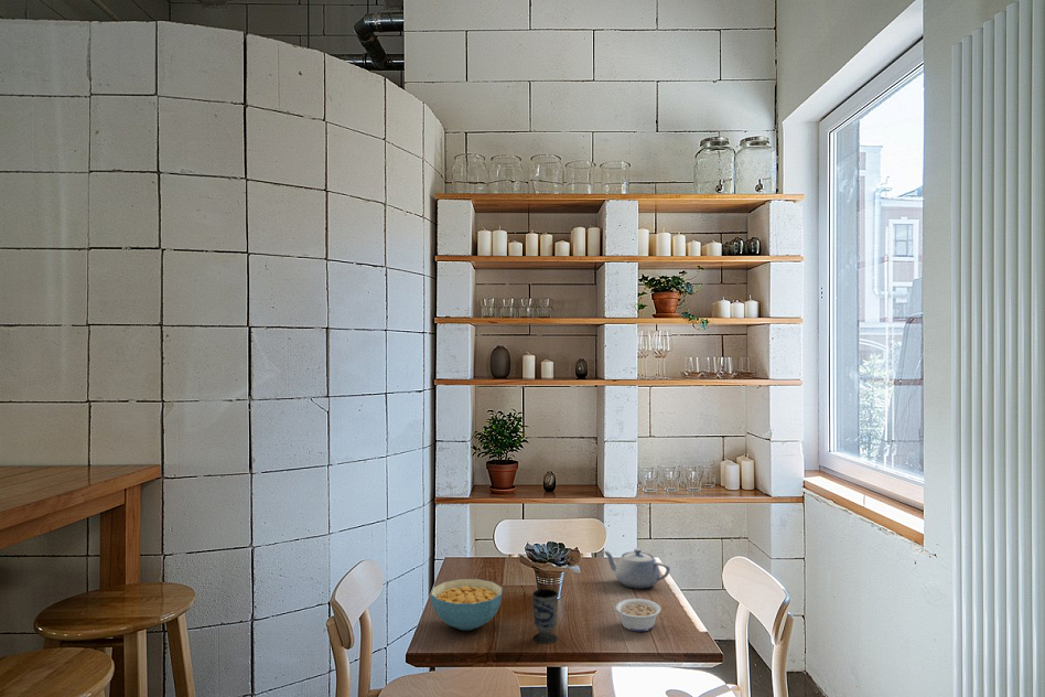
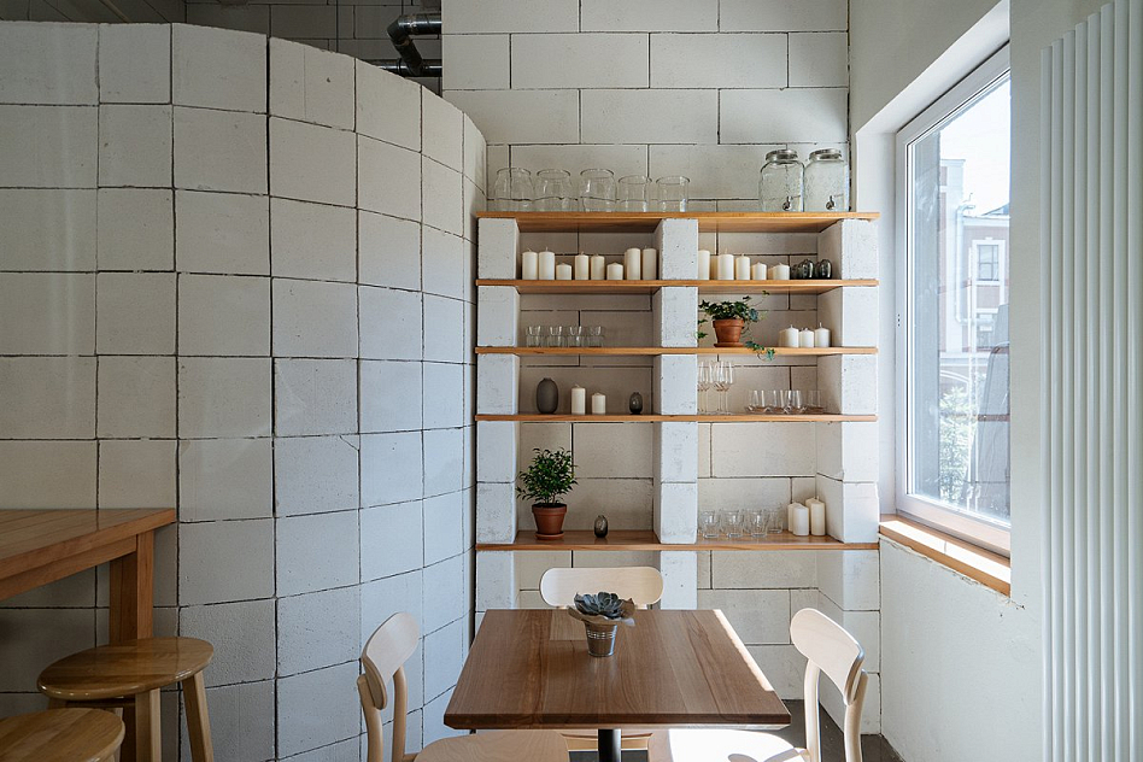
- teapot (635, 566)
- legume (637, 614)
- cereal bowl (466, 608)
- cup (545, 615)
